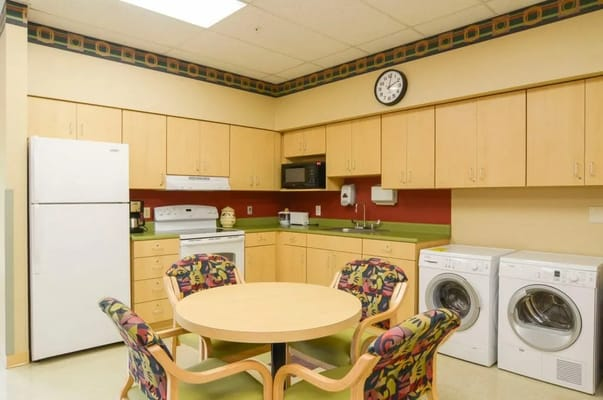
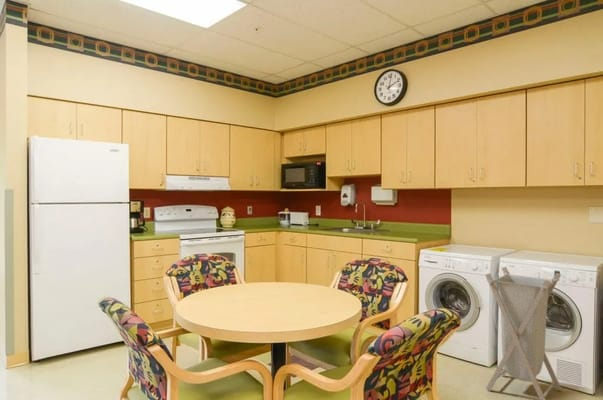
+ laundry hamper (523, 332)
